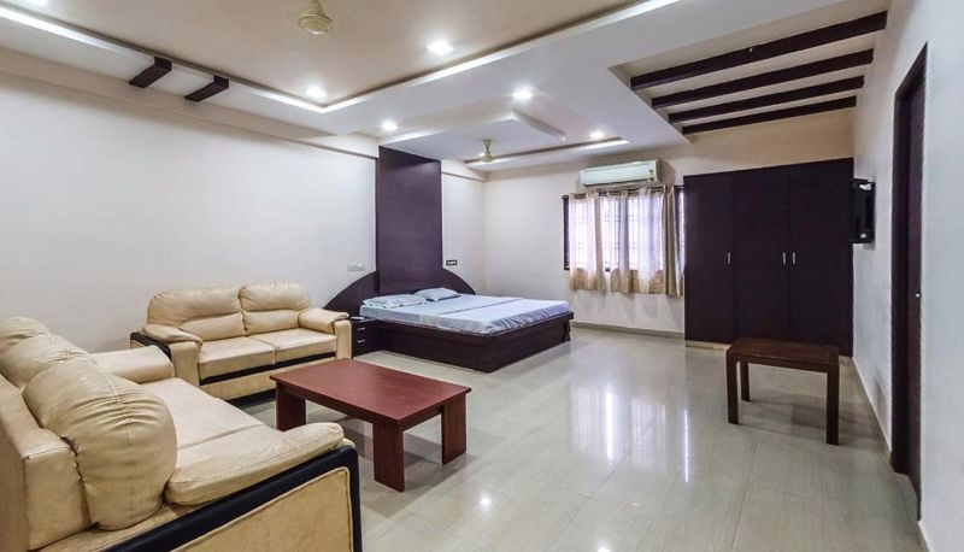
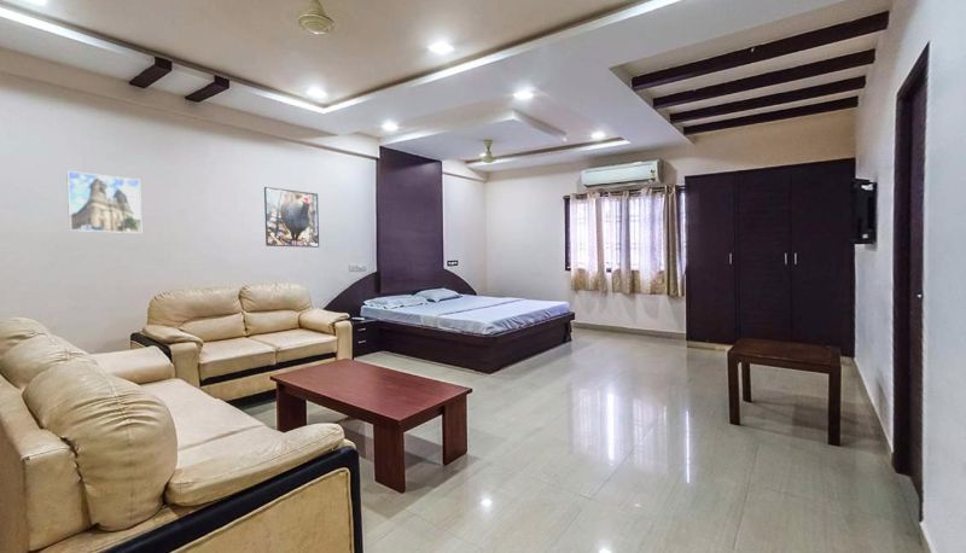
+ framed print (106, 203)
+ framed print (292, 219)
